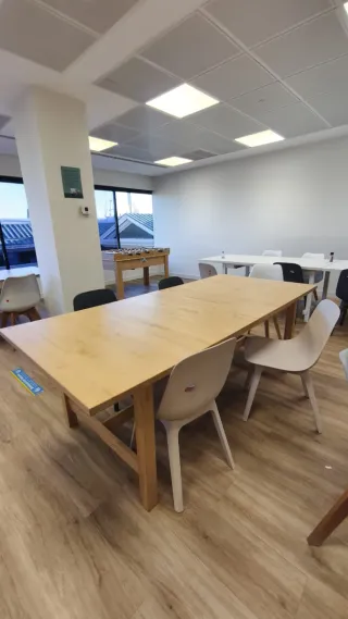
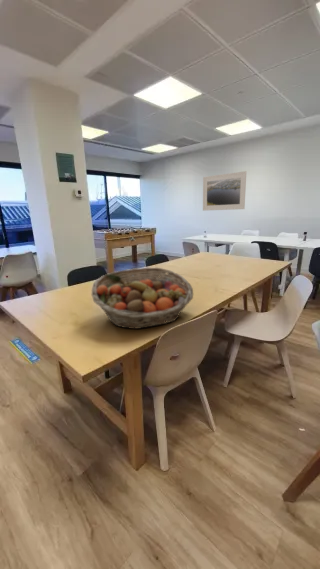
+ fruit basket (143, 295)
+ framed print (222, 192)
